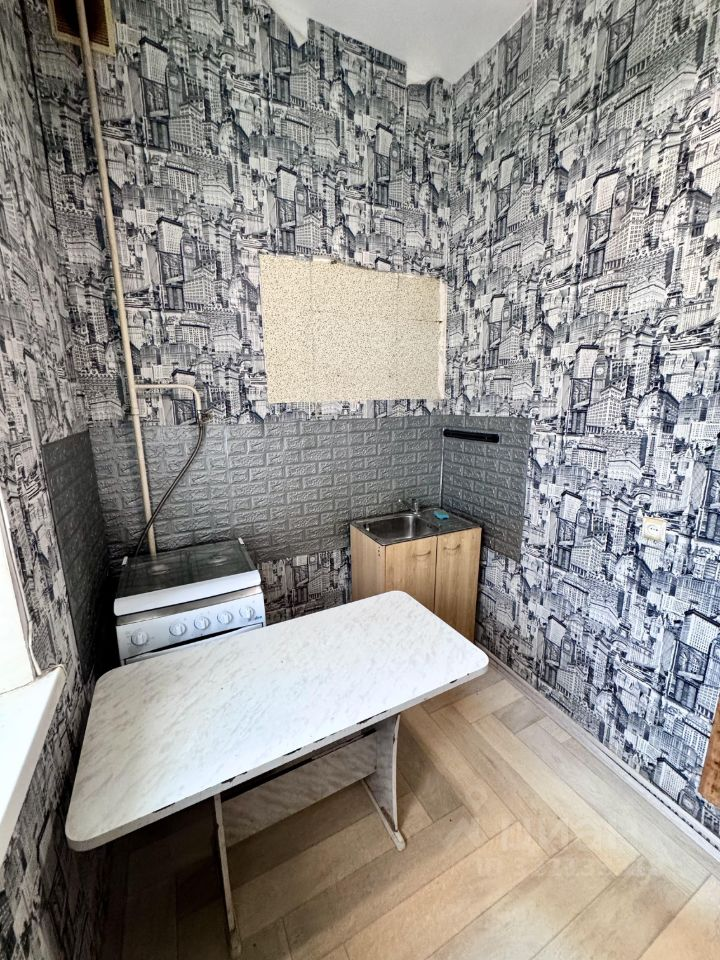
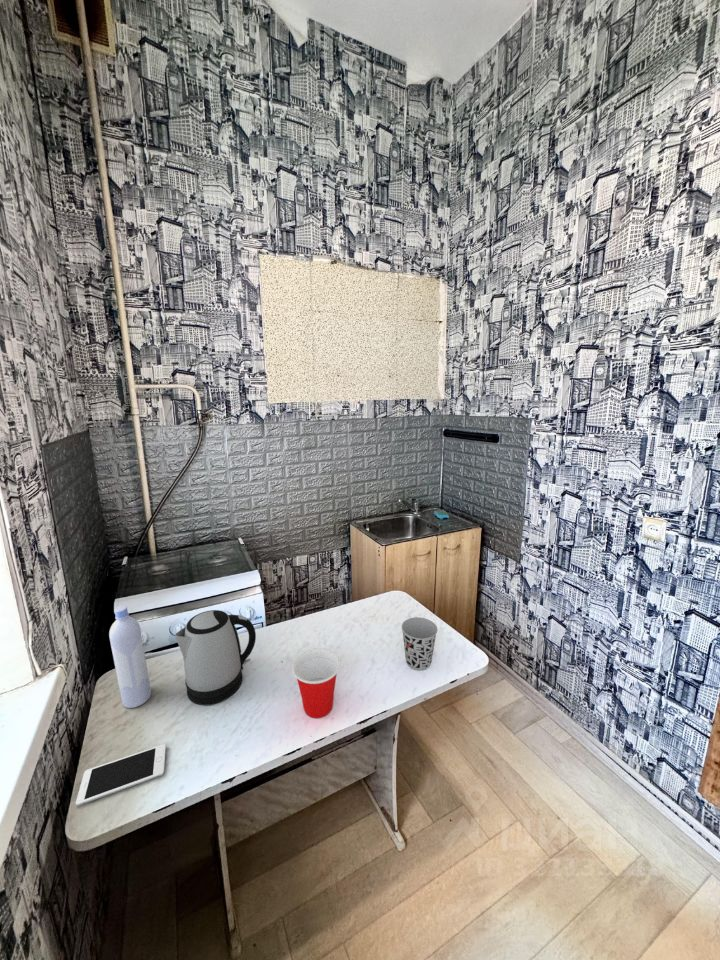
+ kettle (219, 649)
+ cup (317, 685)
+ cell phone (124, 772)
+ cup (418, 644)
+ bottle (129, 655)
